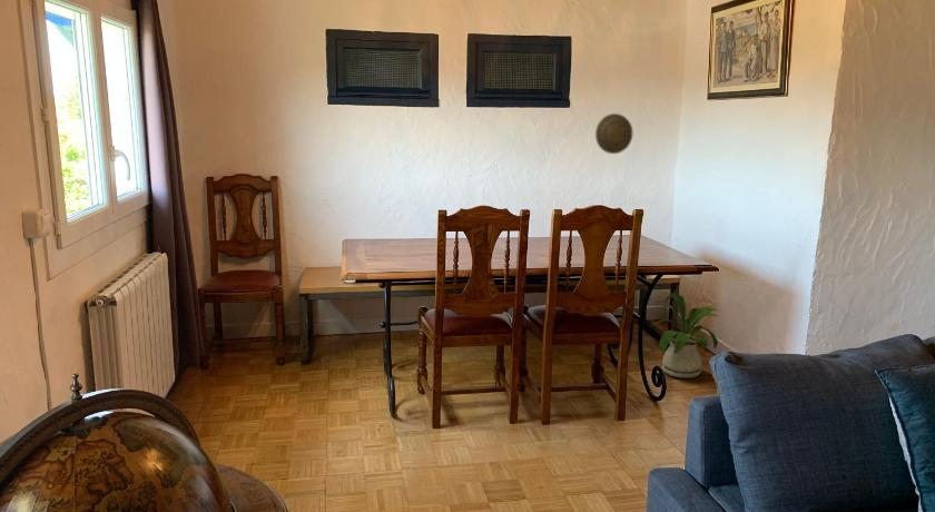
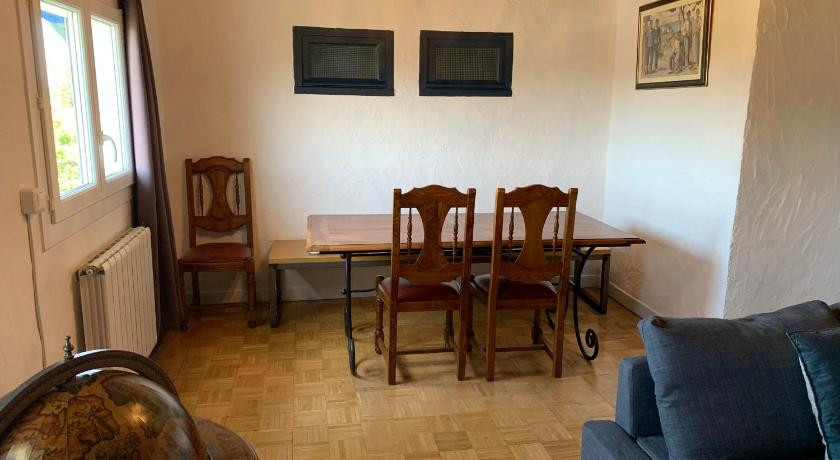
- decorative plate (614, 134)
- house plant (692, 331)
